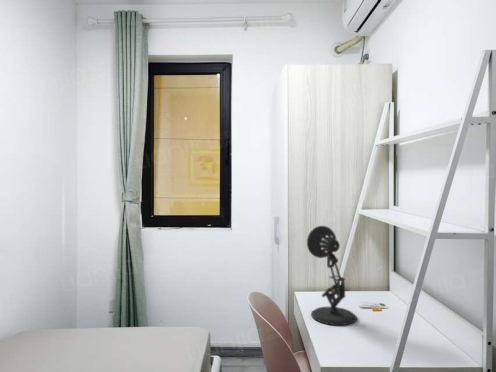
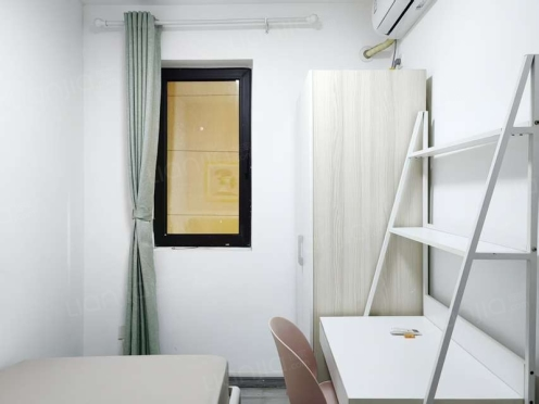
- desk lamp (332, 272)
